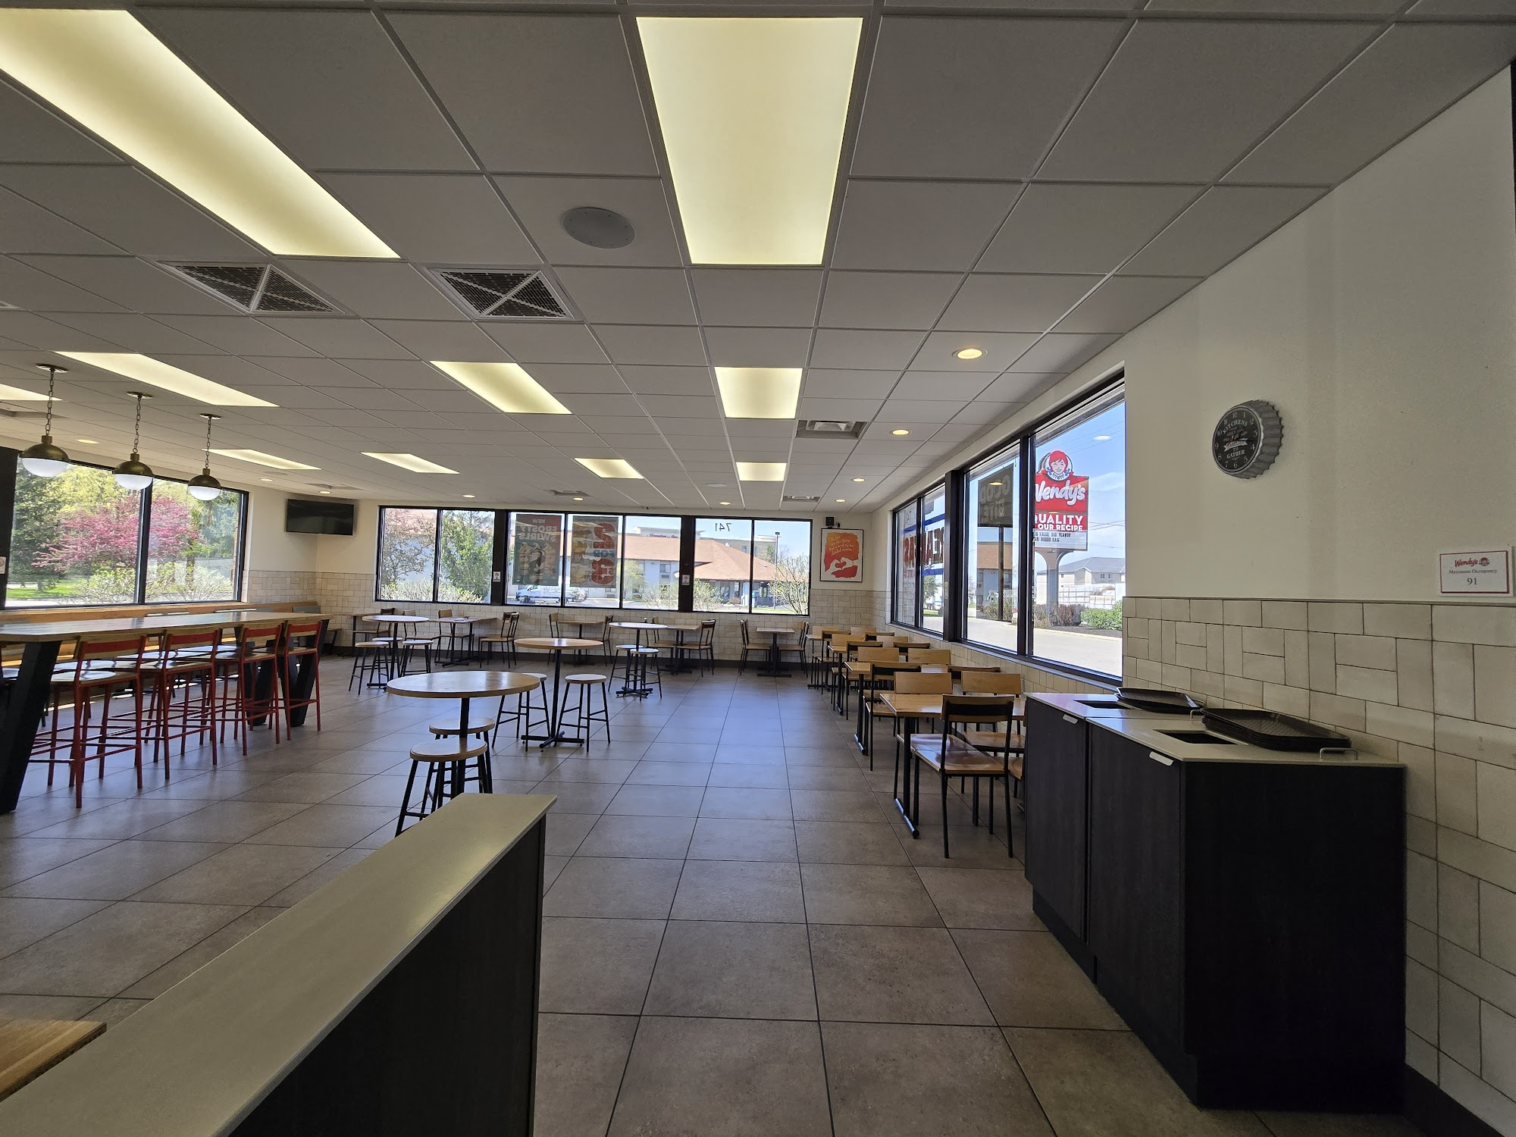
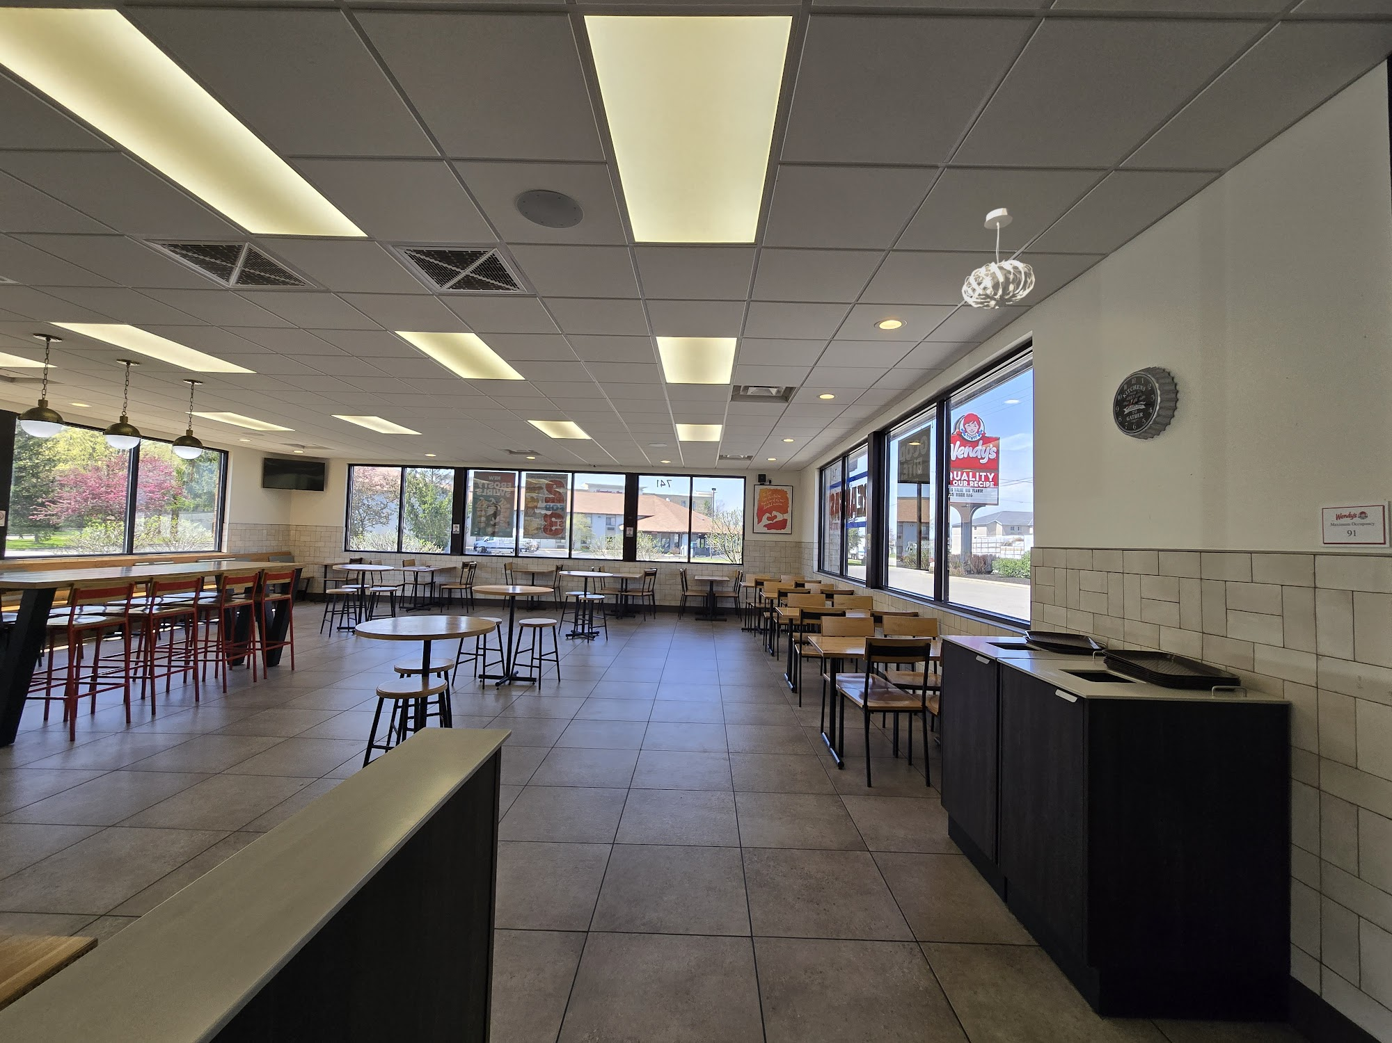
+ pendant light (997, 261)
